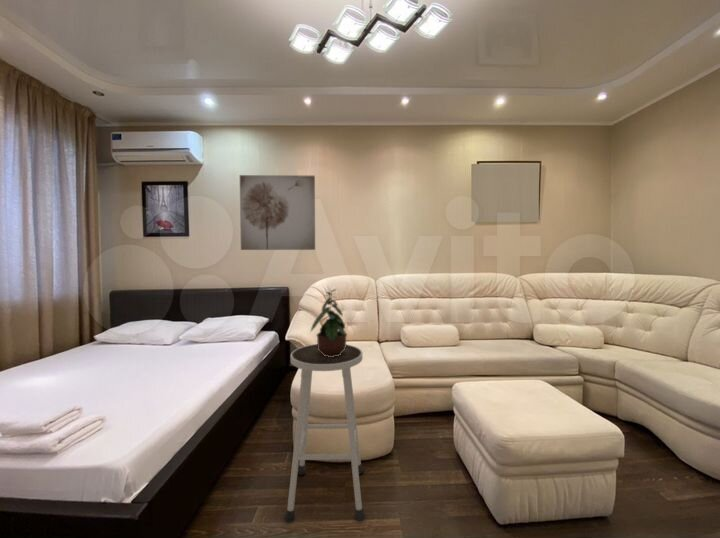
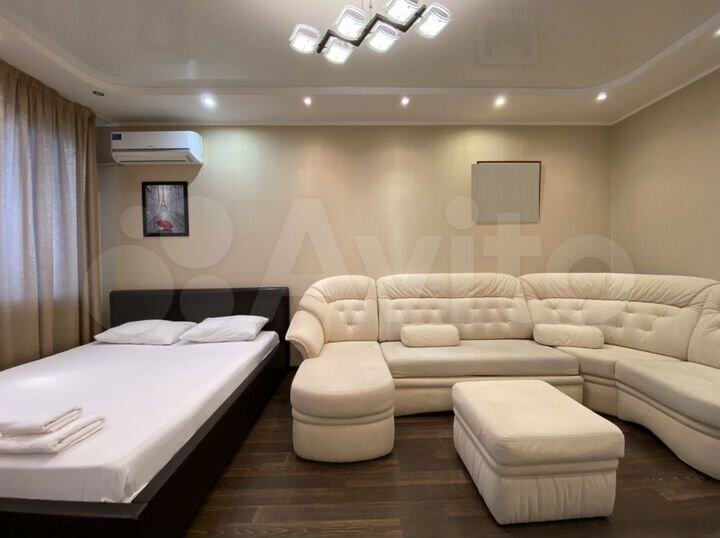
- wall art (277, 212)
- potted plant (329, 319)
- stool (327, 424)
